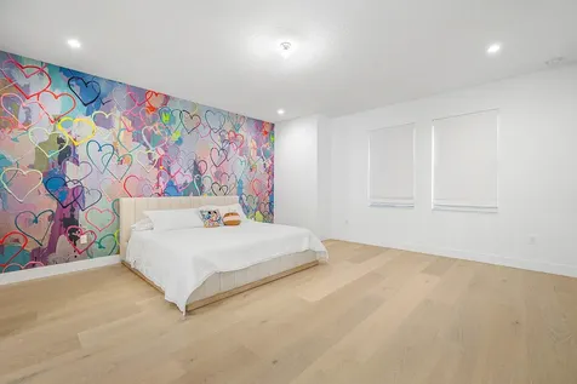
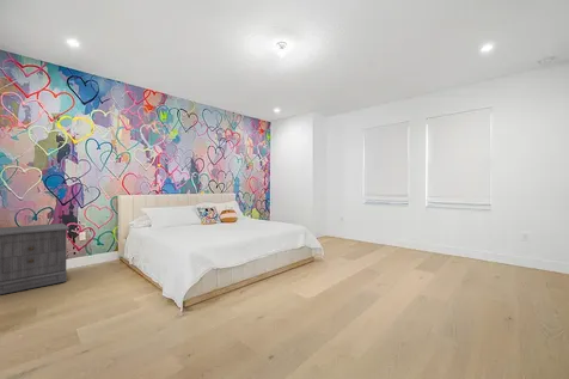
+ nightstand (30, 255)
